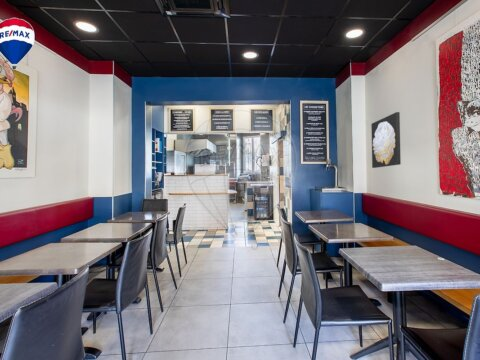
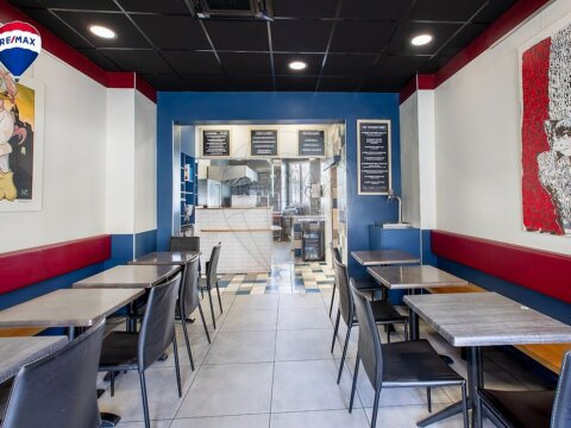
- wall art (384, 142)
